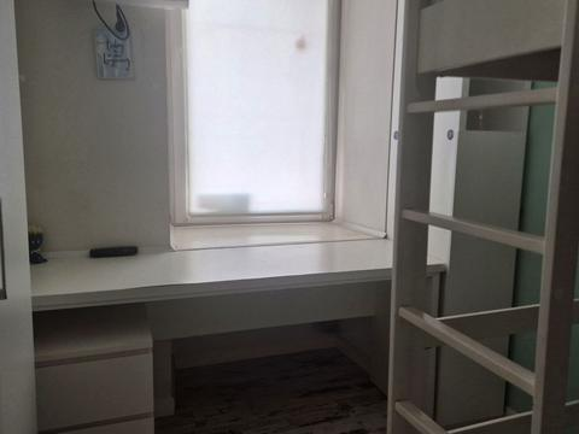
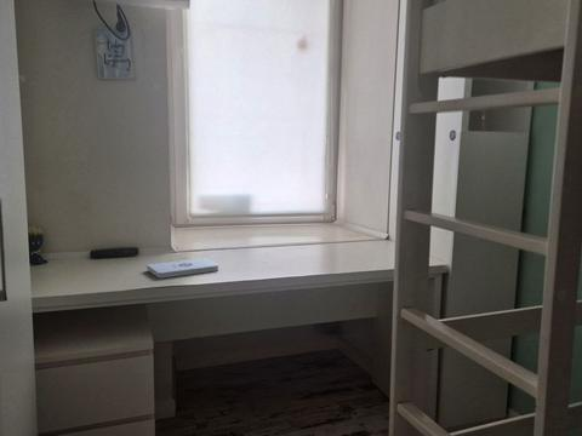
+ notepad (183, 266)
